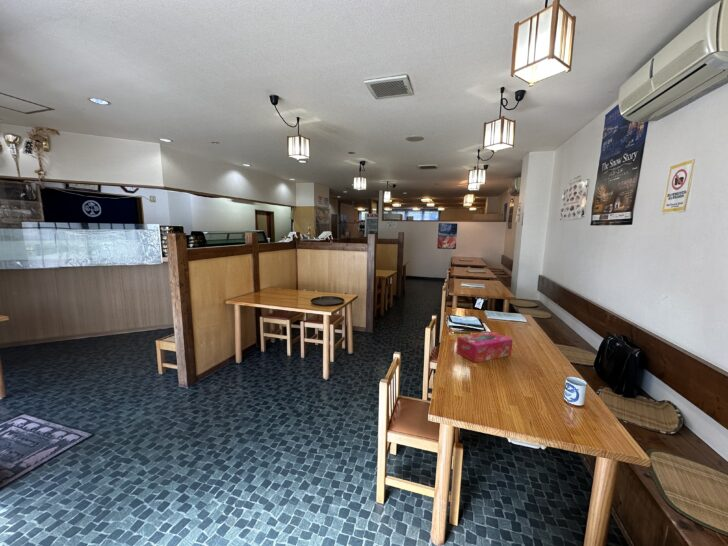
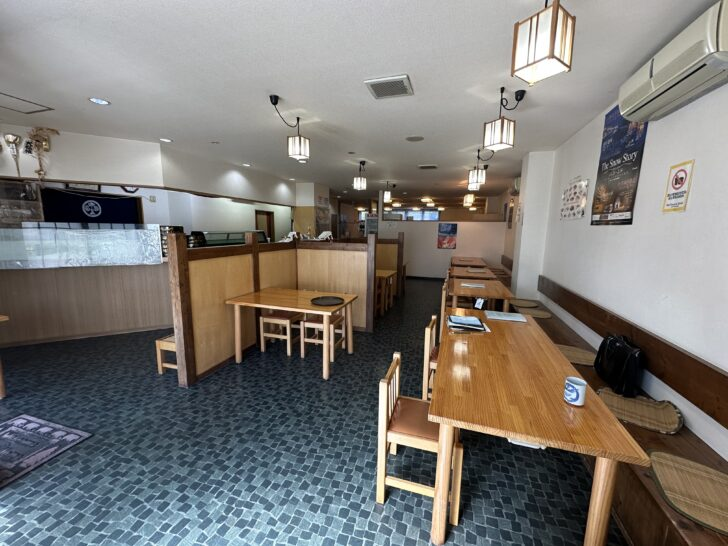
- tissue box (484, 346)
